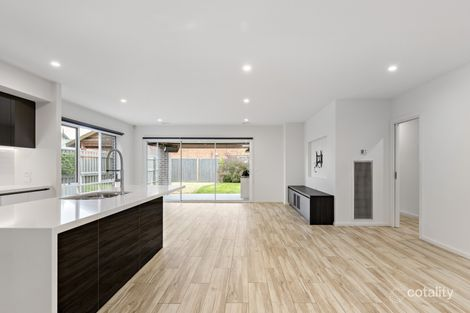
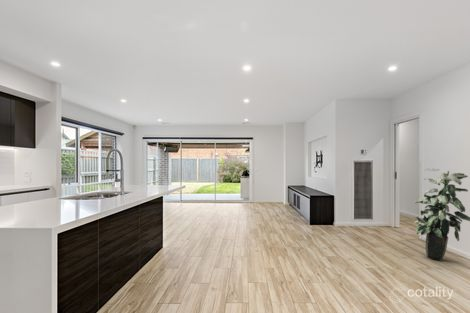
+ indoor plant (438, 213)
